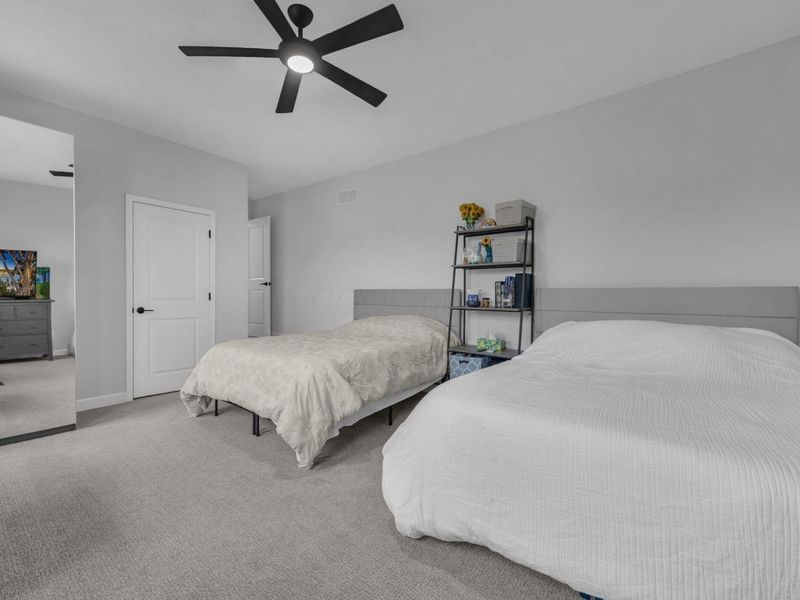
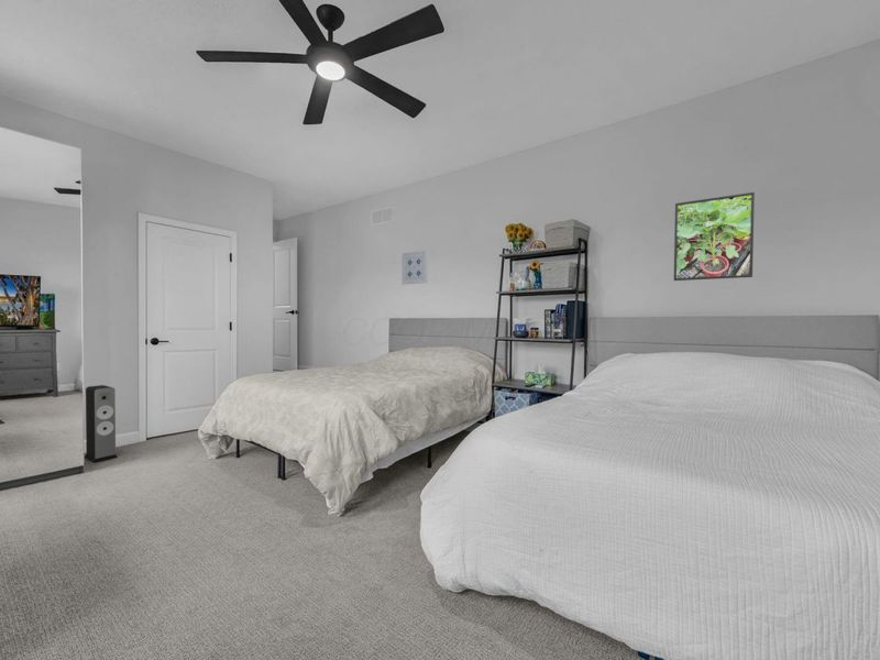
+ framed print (712, 239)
+ wall art (414, 267)
+ speaker (100, 421)
